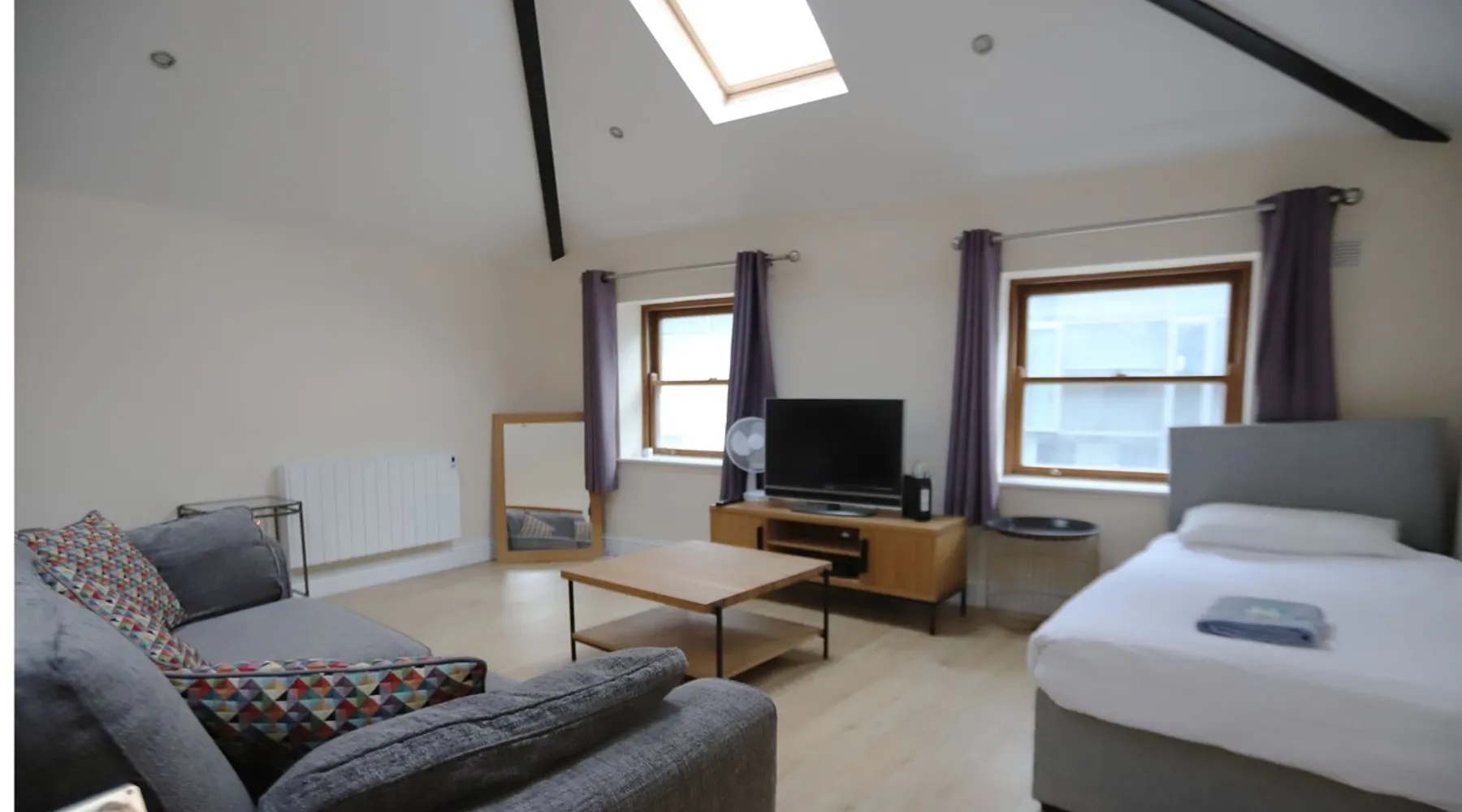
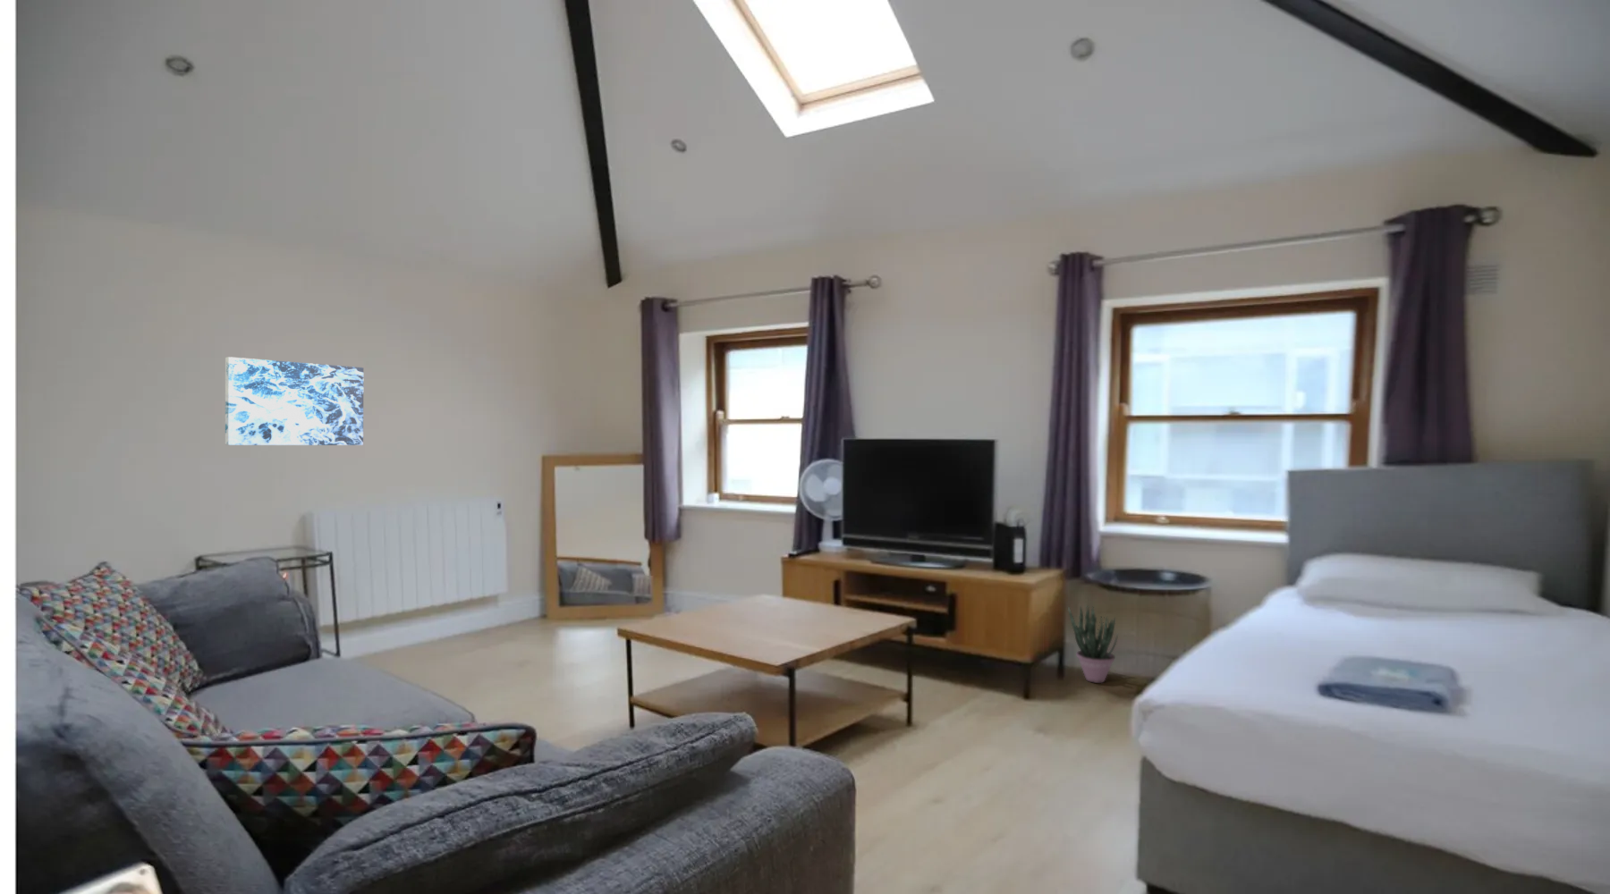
+ potted plant (1092, 643)
+ wall art (297, 403)
